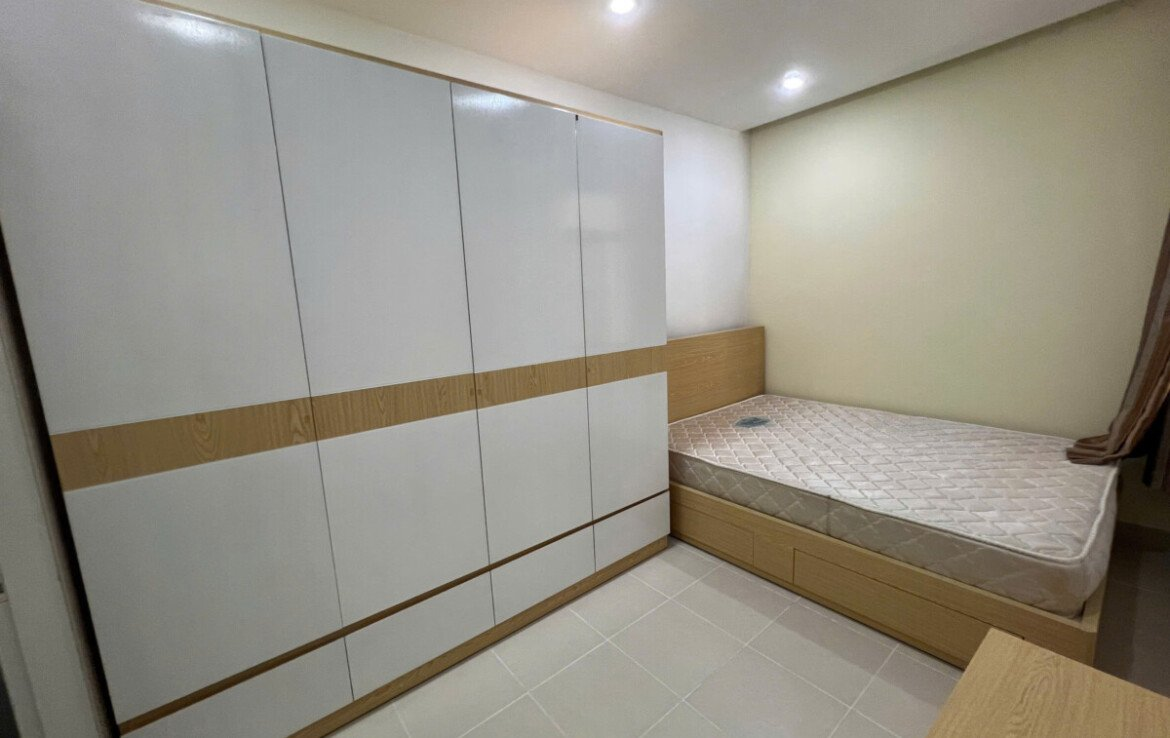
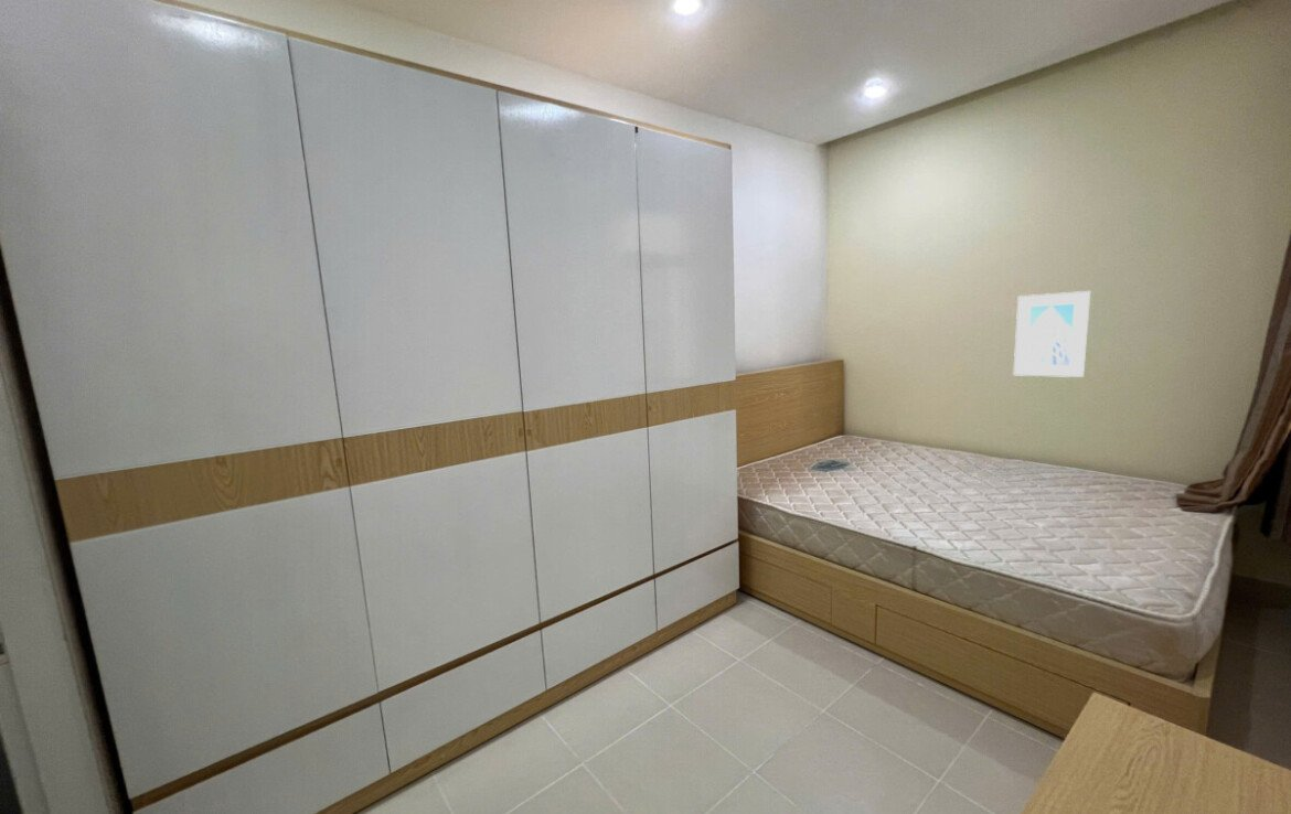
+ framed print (1049, 335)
